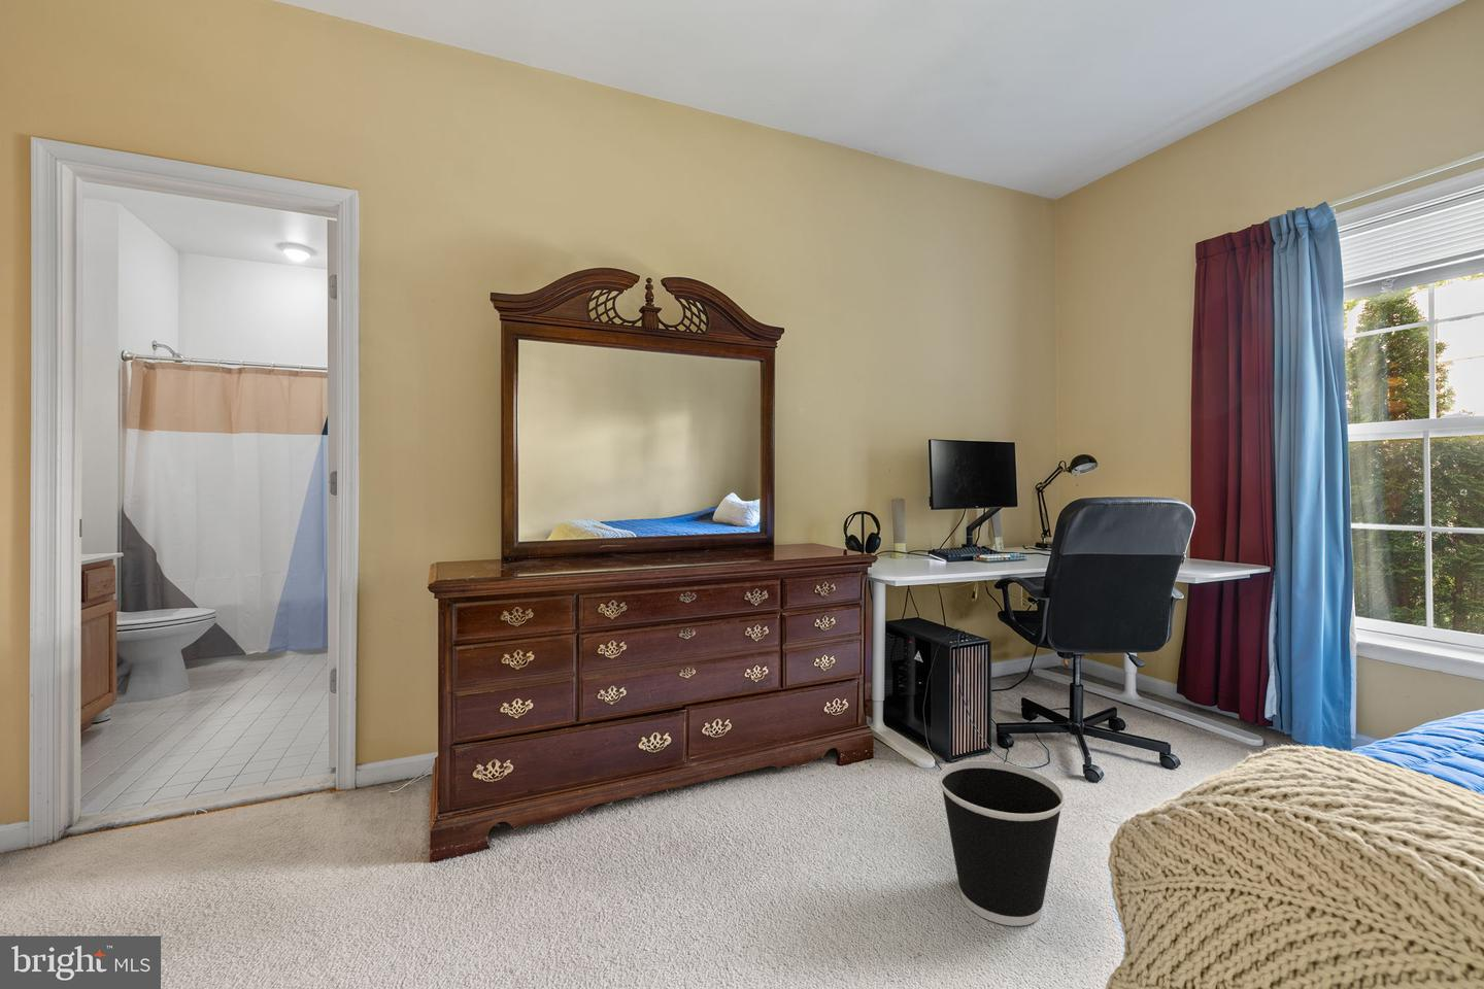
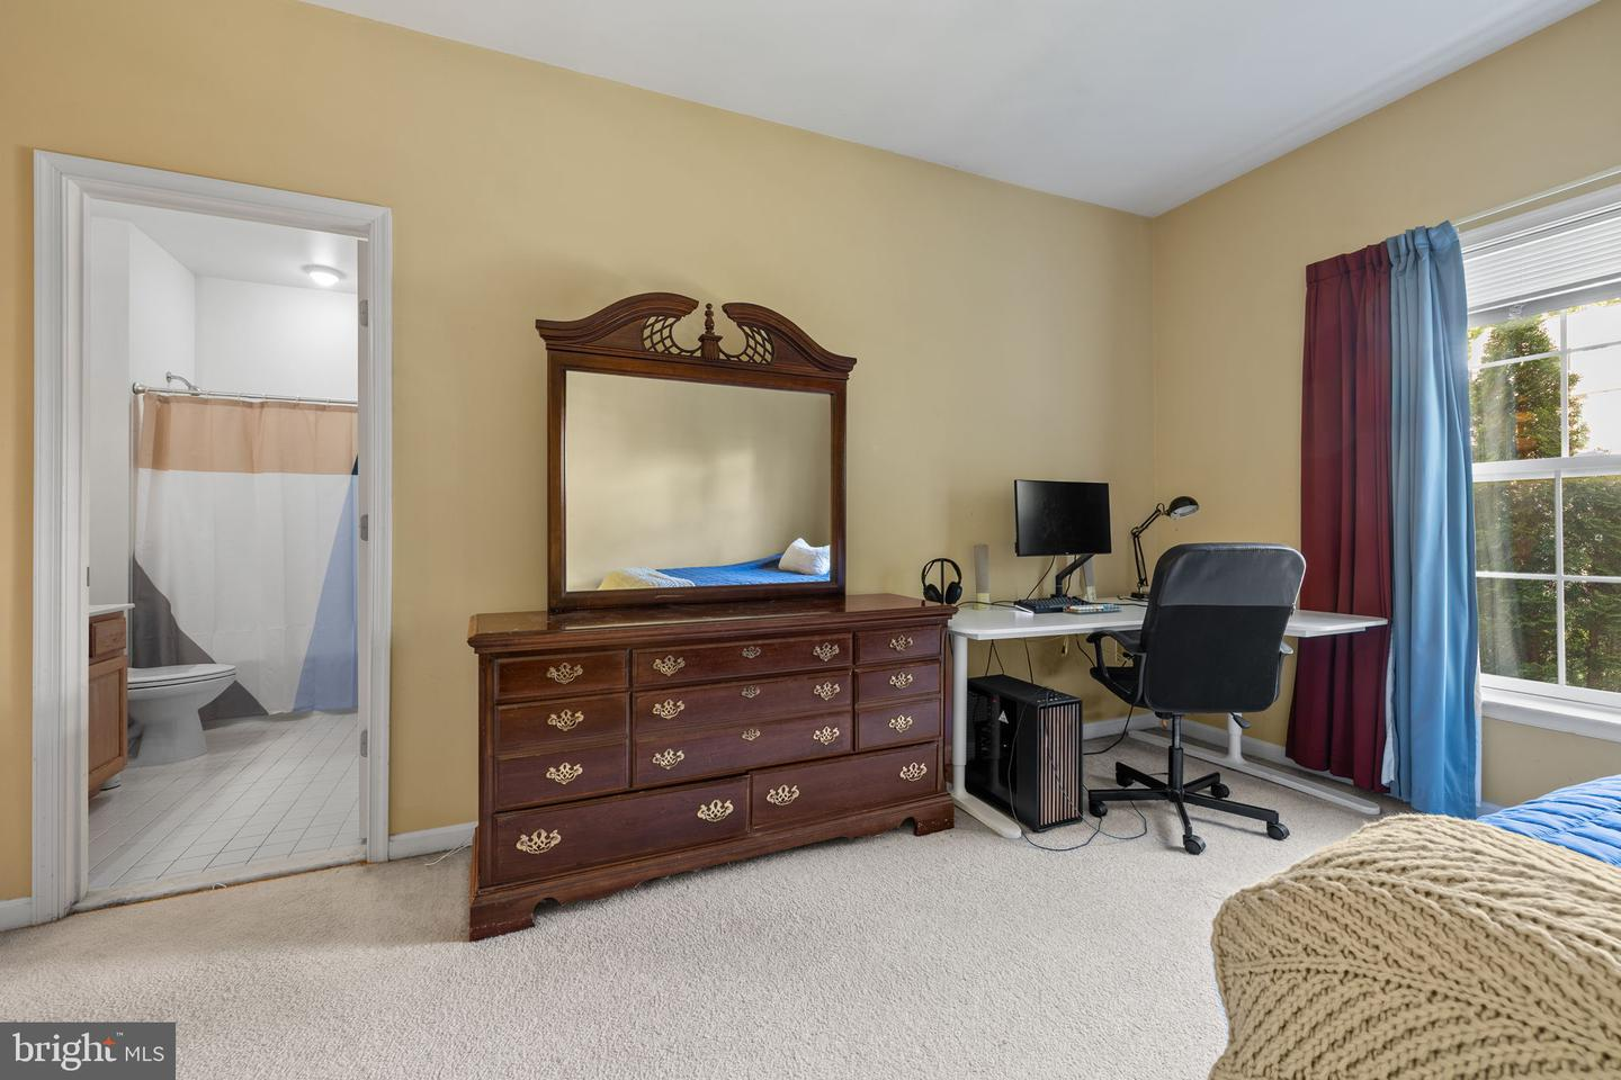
- wastebasket (999, 842)
